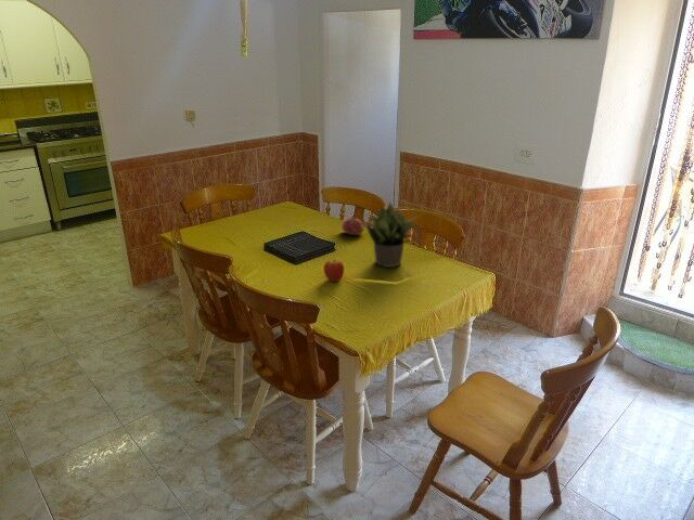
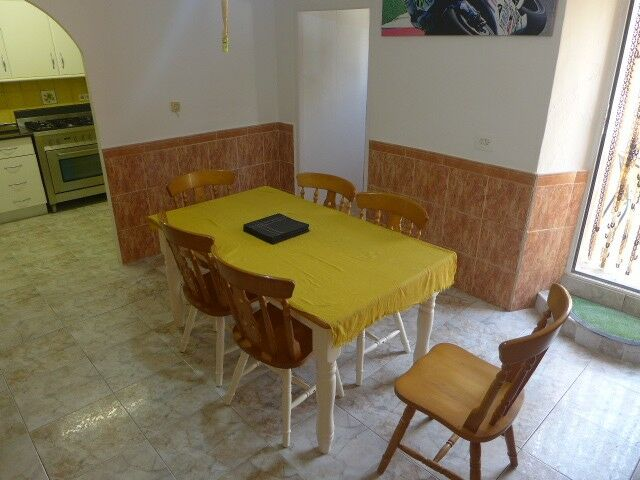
- potted plant (396, 232)
- fruit (334, 269)
- fruit (352, 225)
